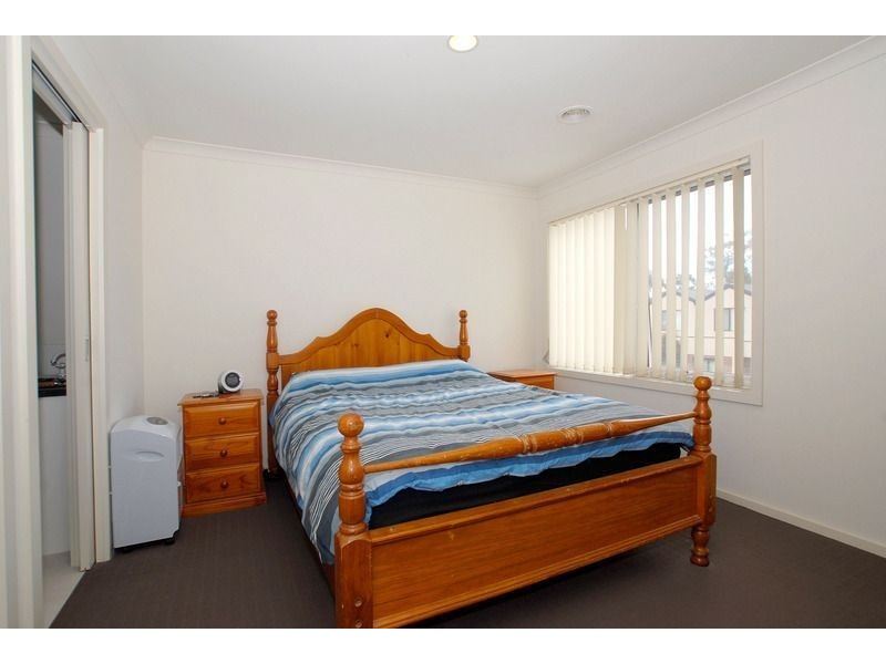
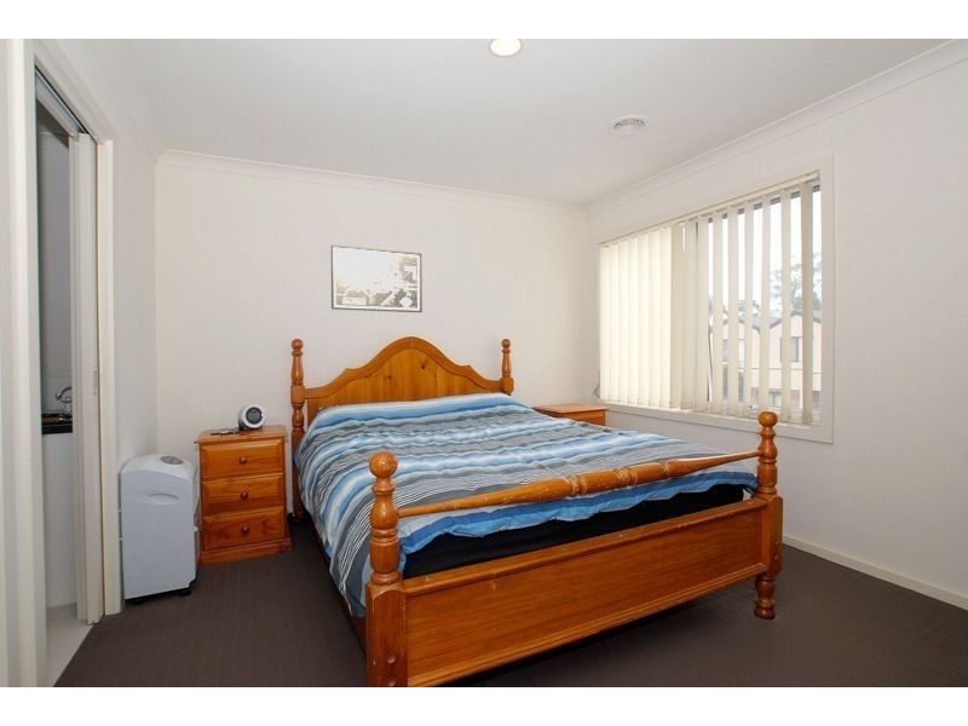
+ wall art (378, 280)
